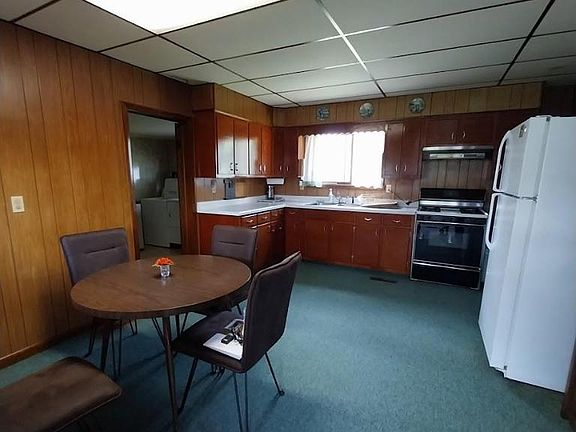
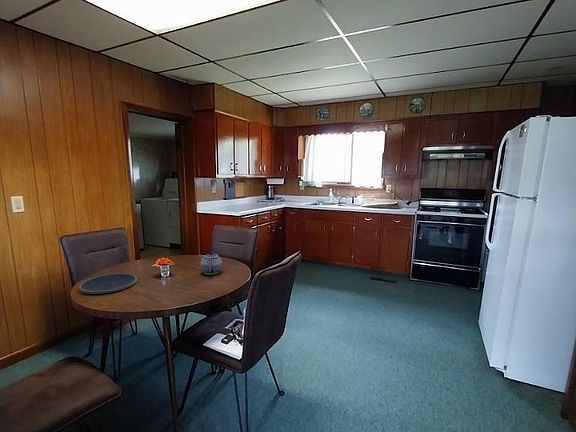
+ teapot (211, 262)
+ plate (109, 283)
